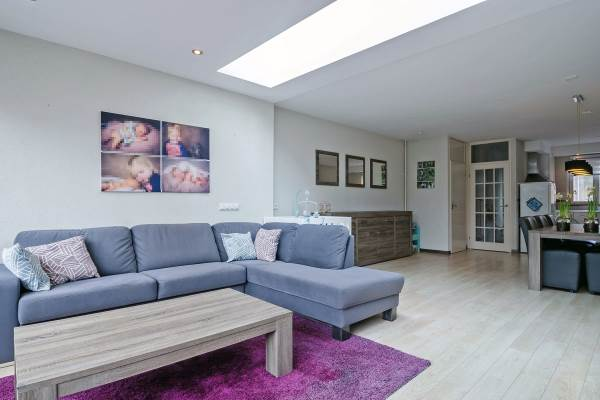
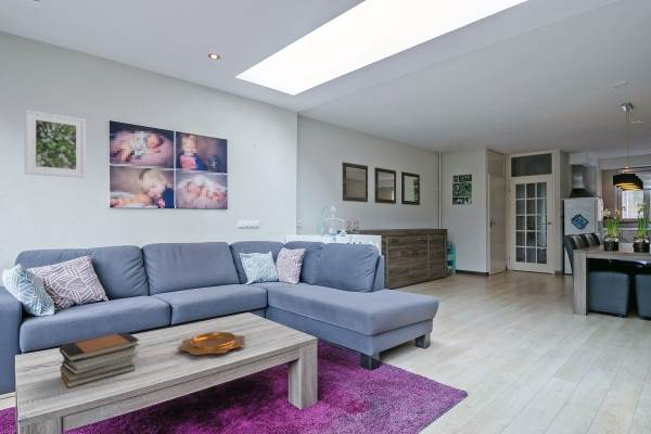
+ decorative bowl (213, 342)
+ book stack (100, 357)
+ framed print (56, 145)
